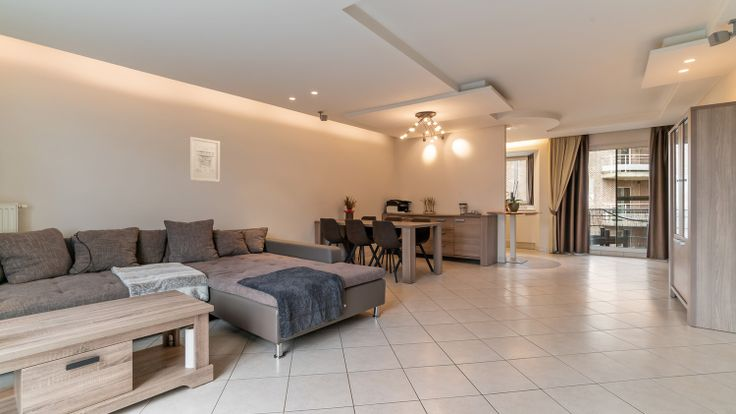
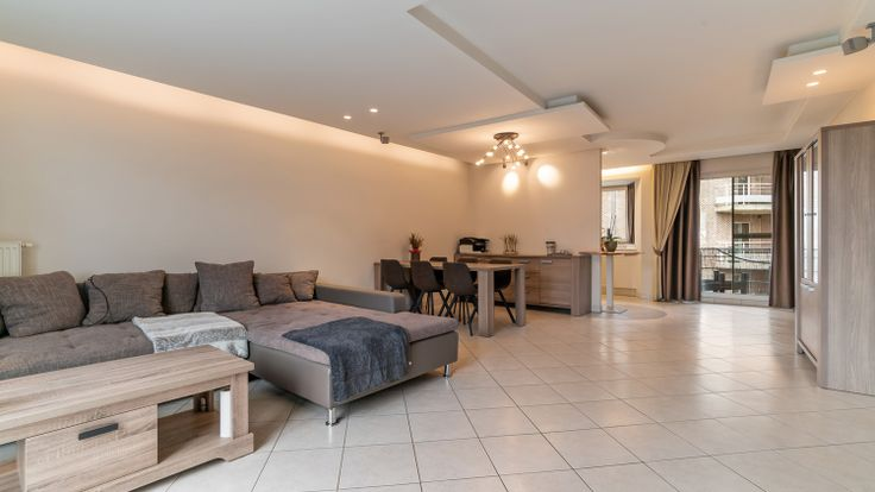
- wall art (205, 160)
